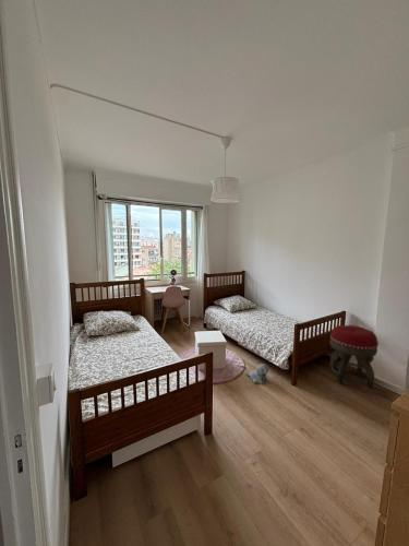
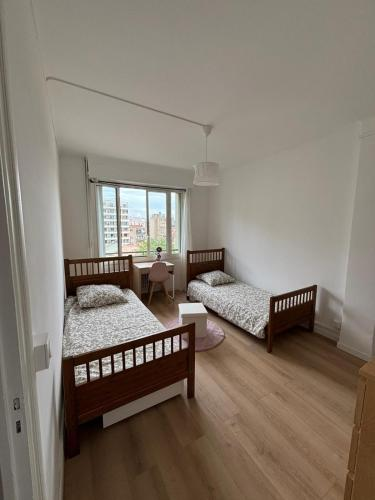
- footstool (351, 353)
- plush toy (256, 369)
